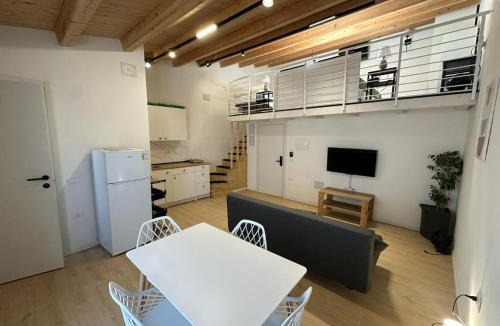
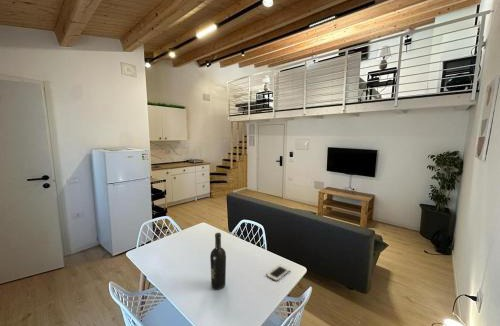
+ cell phone (278, 272)
+ wine bottle (218, 259)
